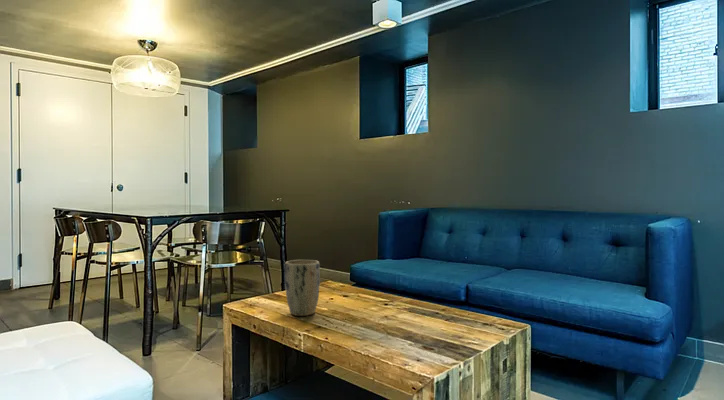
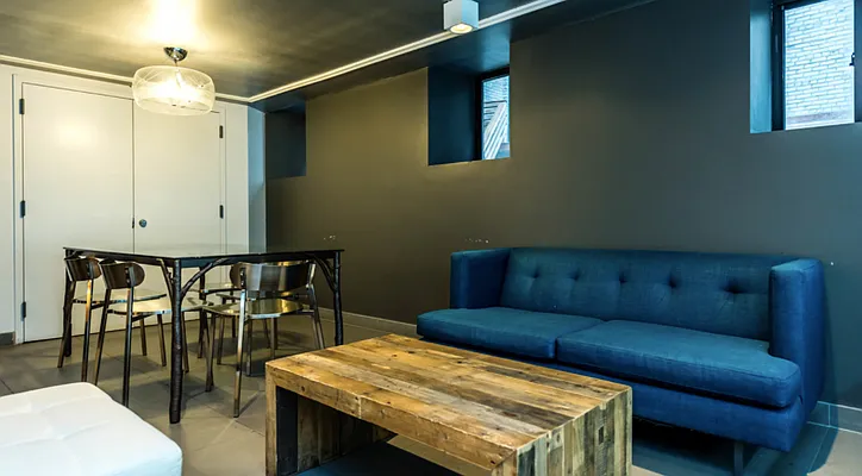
- plant pot (302, 287)
